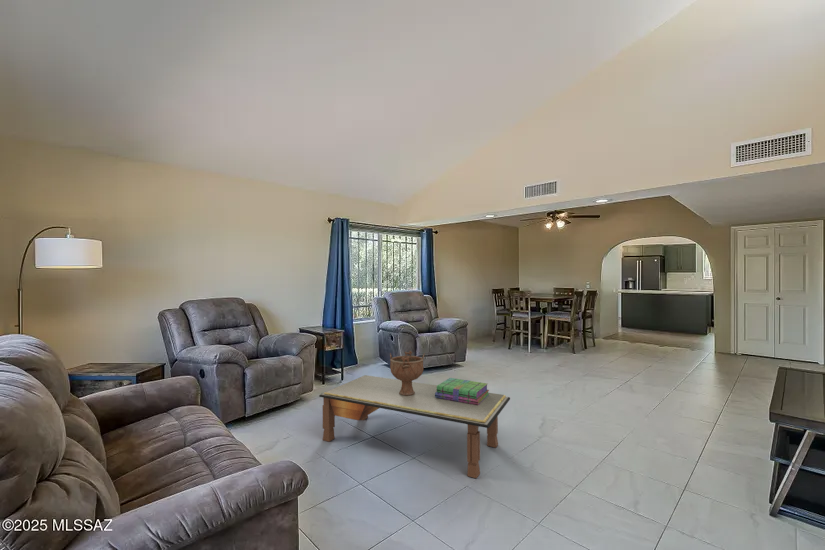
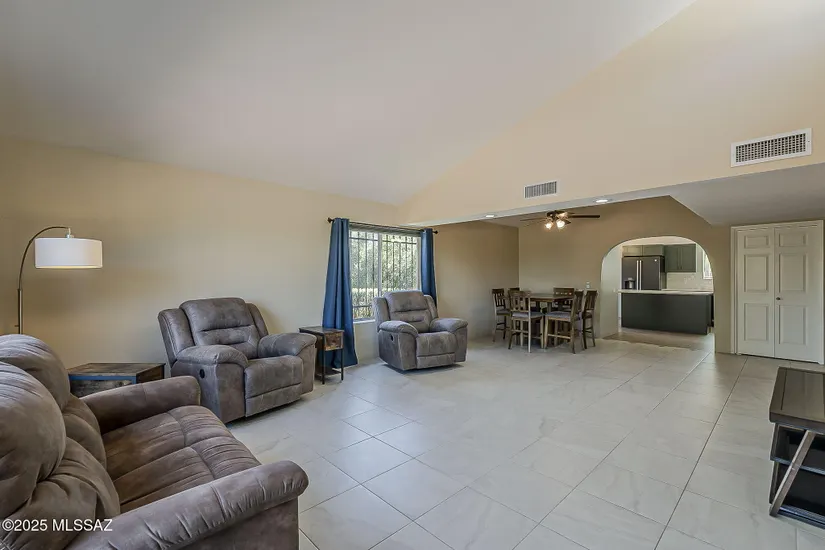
- stack of books (462, 390)
- coffee table (415, 414)
- decorative bowl (407, 372)
